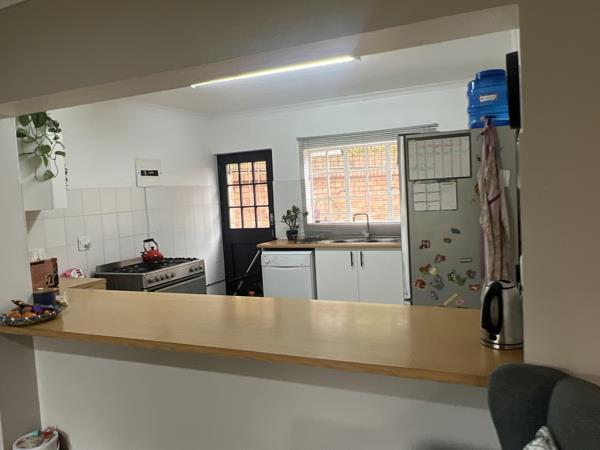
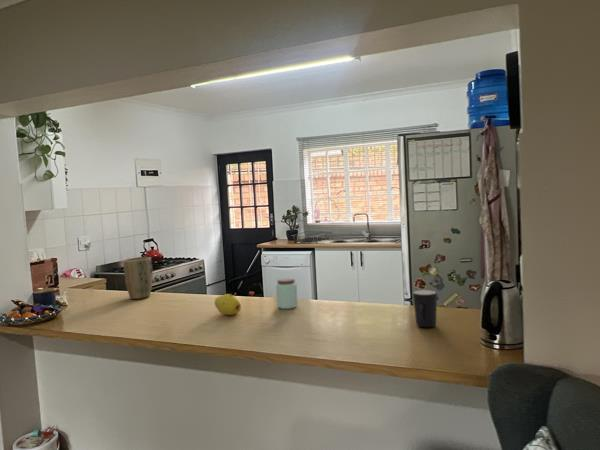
+ peanut butter (286, 293)
+ fruit (226, 304)
+ plant pot (139, 277)
+ mug (424, 310)
